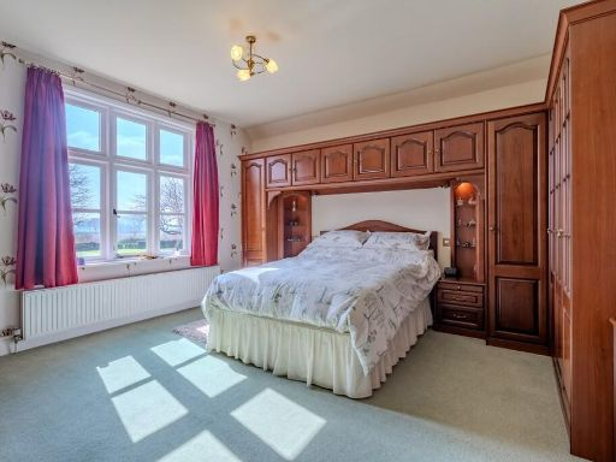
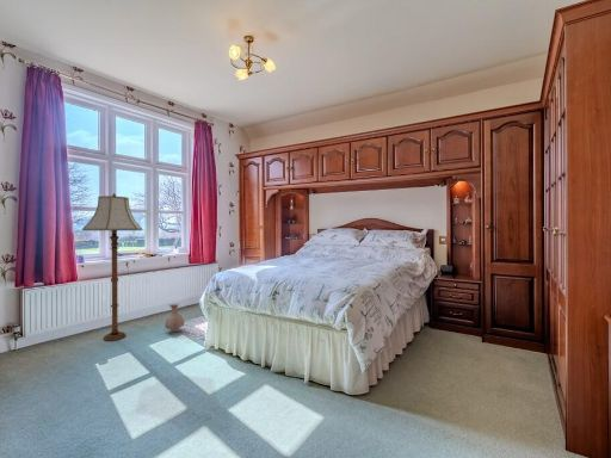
+ floor lamp (113, 265)
+ vase (174, 317)
